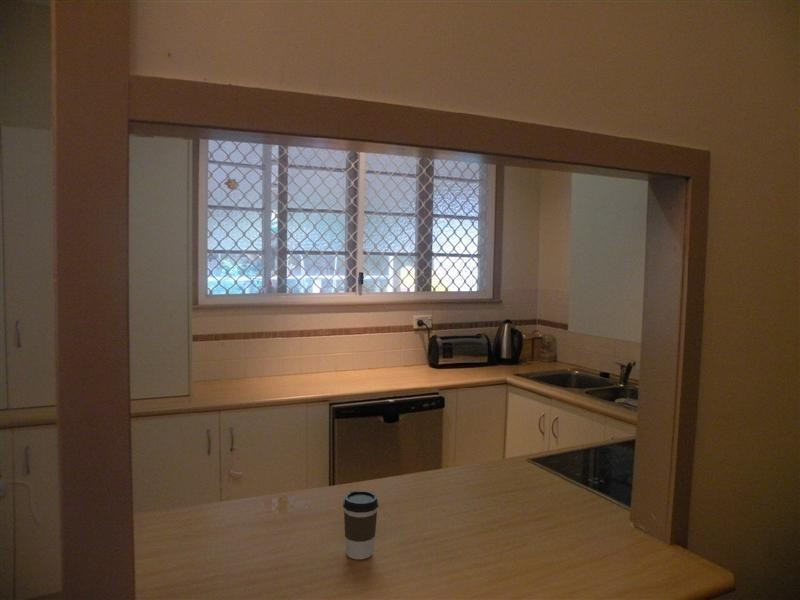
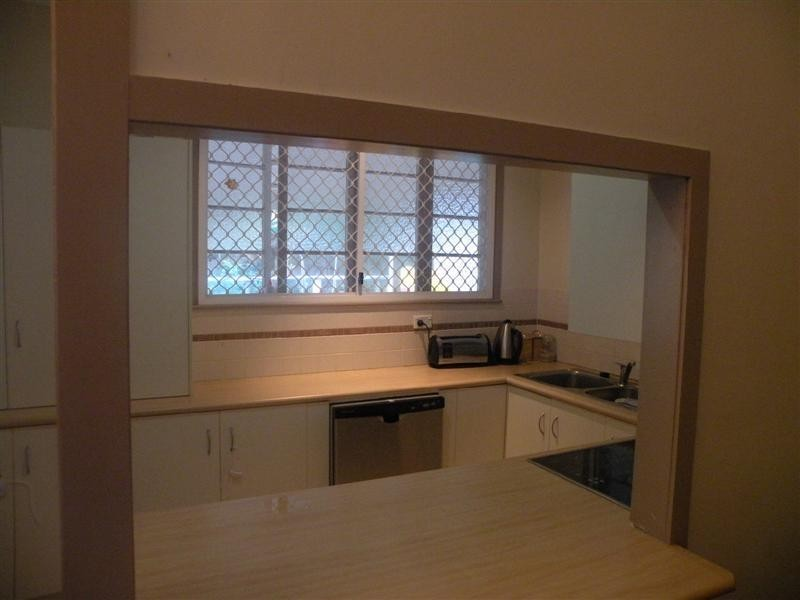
- coffee cup (360, 524)
